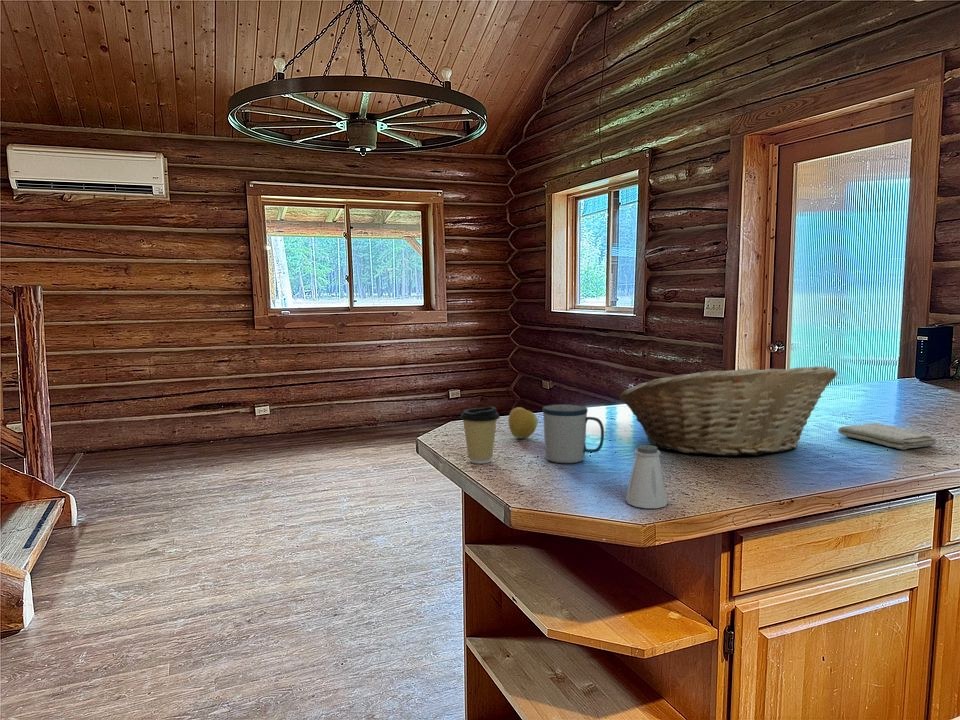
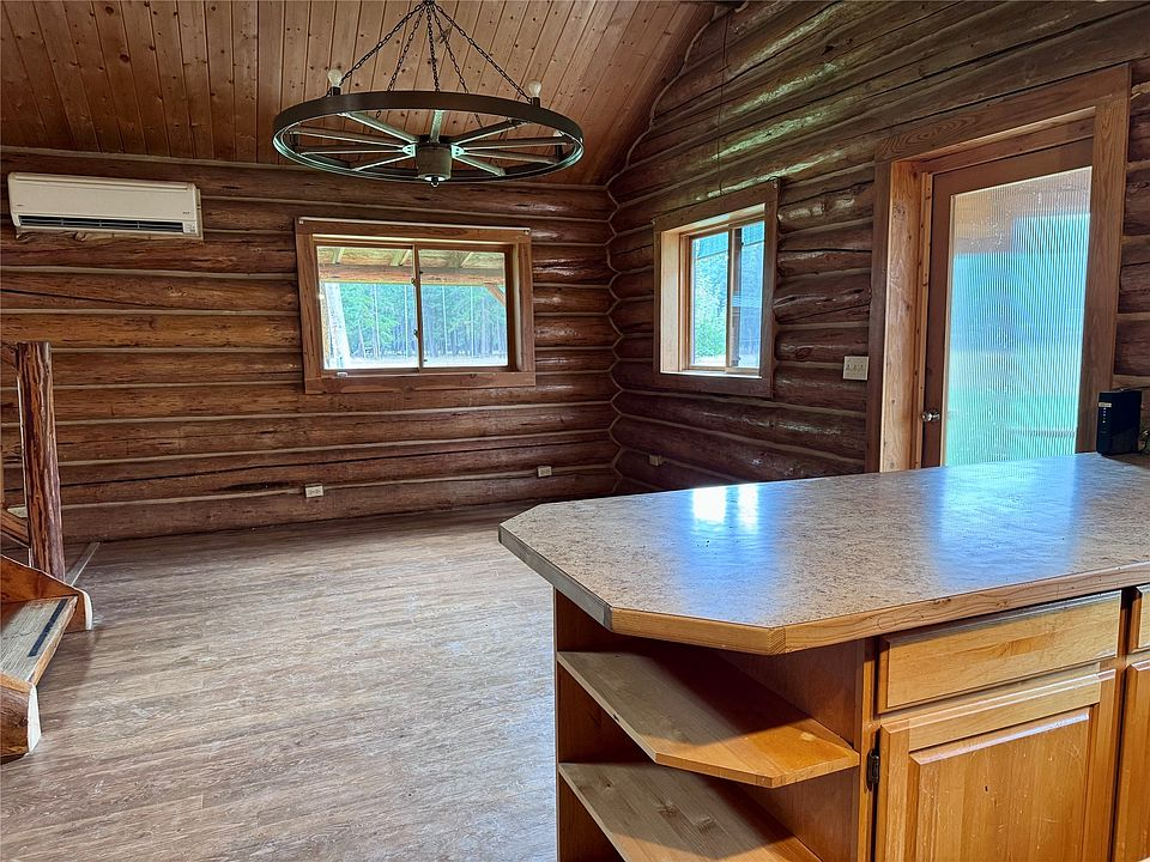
- washcloth (885, 434)
- fruit basket (724, 402)
- coffee cup (480, 434)
- mug (569, 433)
- saltshaker (646, 474)
- apple (522, 422)
